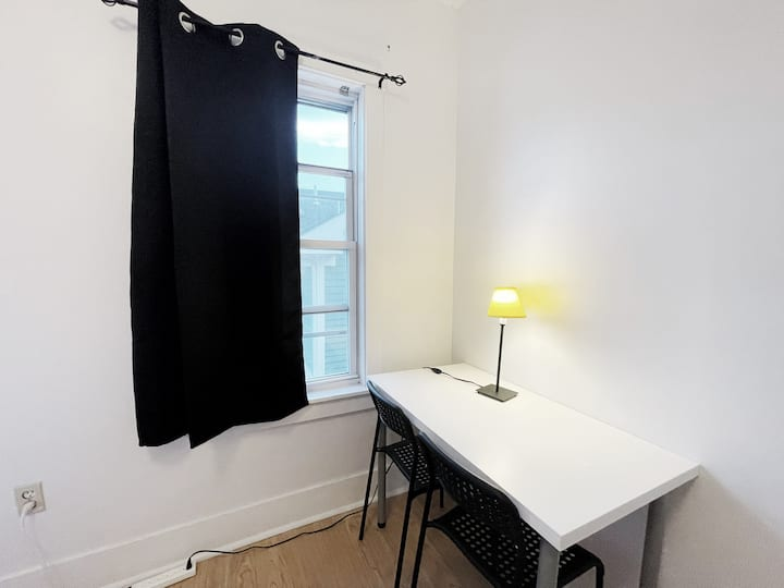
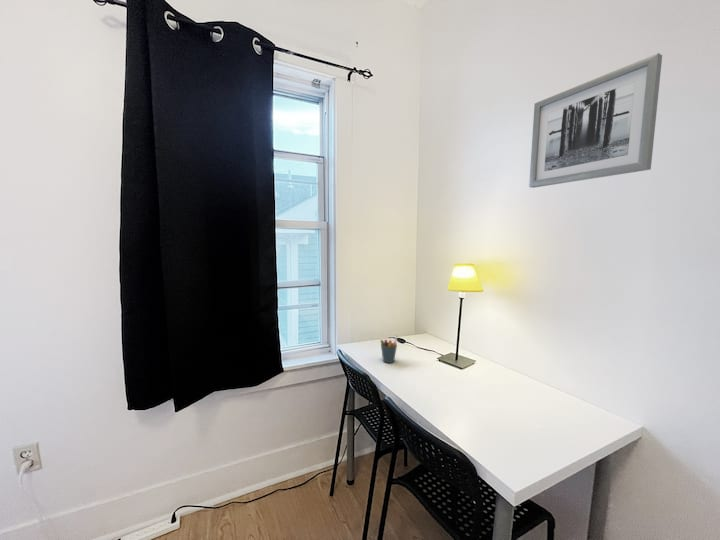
+ pen holder (388, 348)
+ wall art (584, 132)
